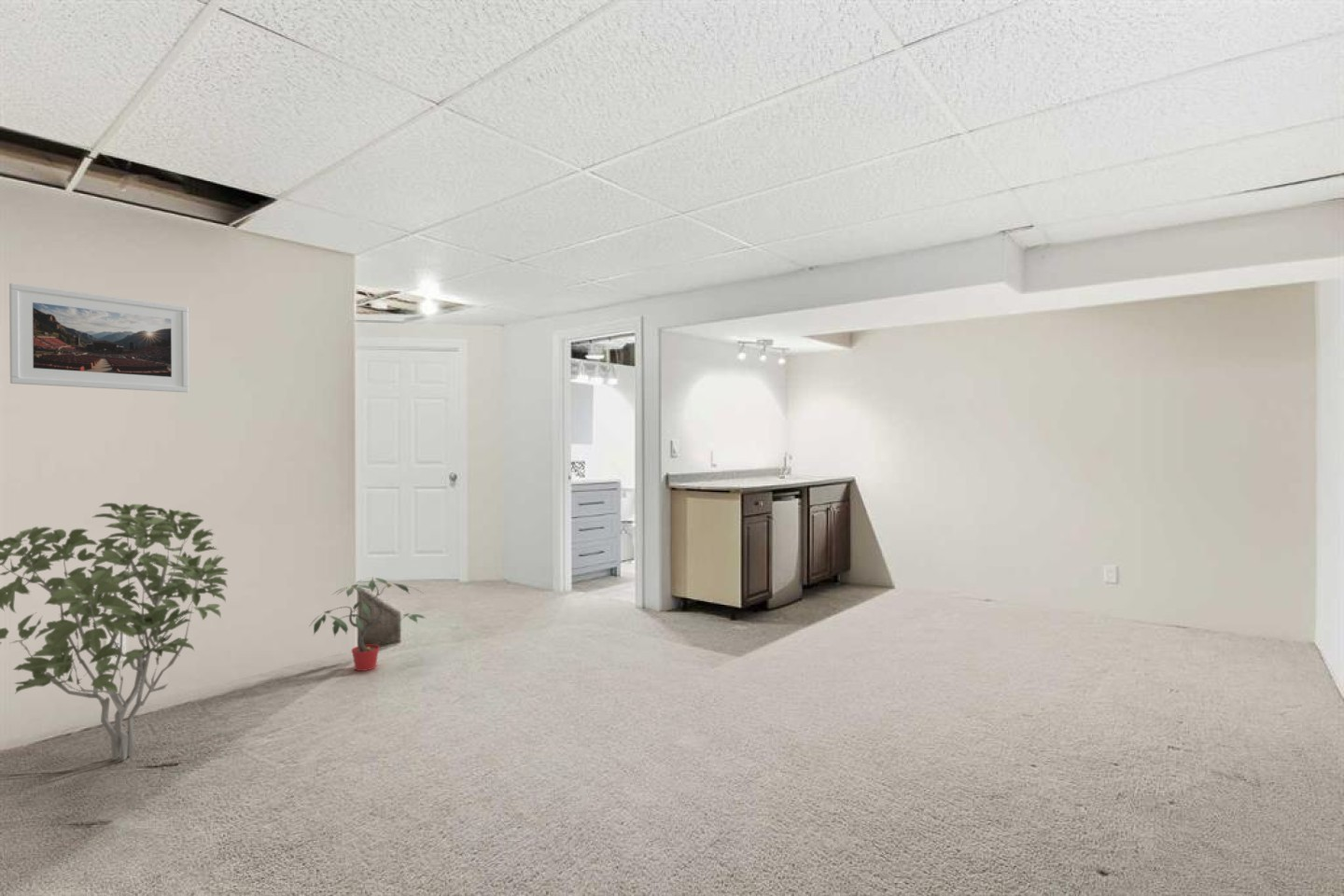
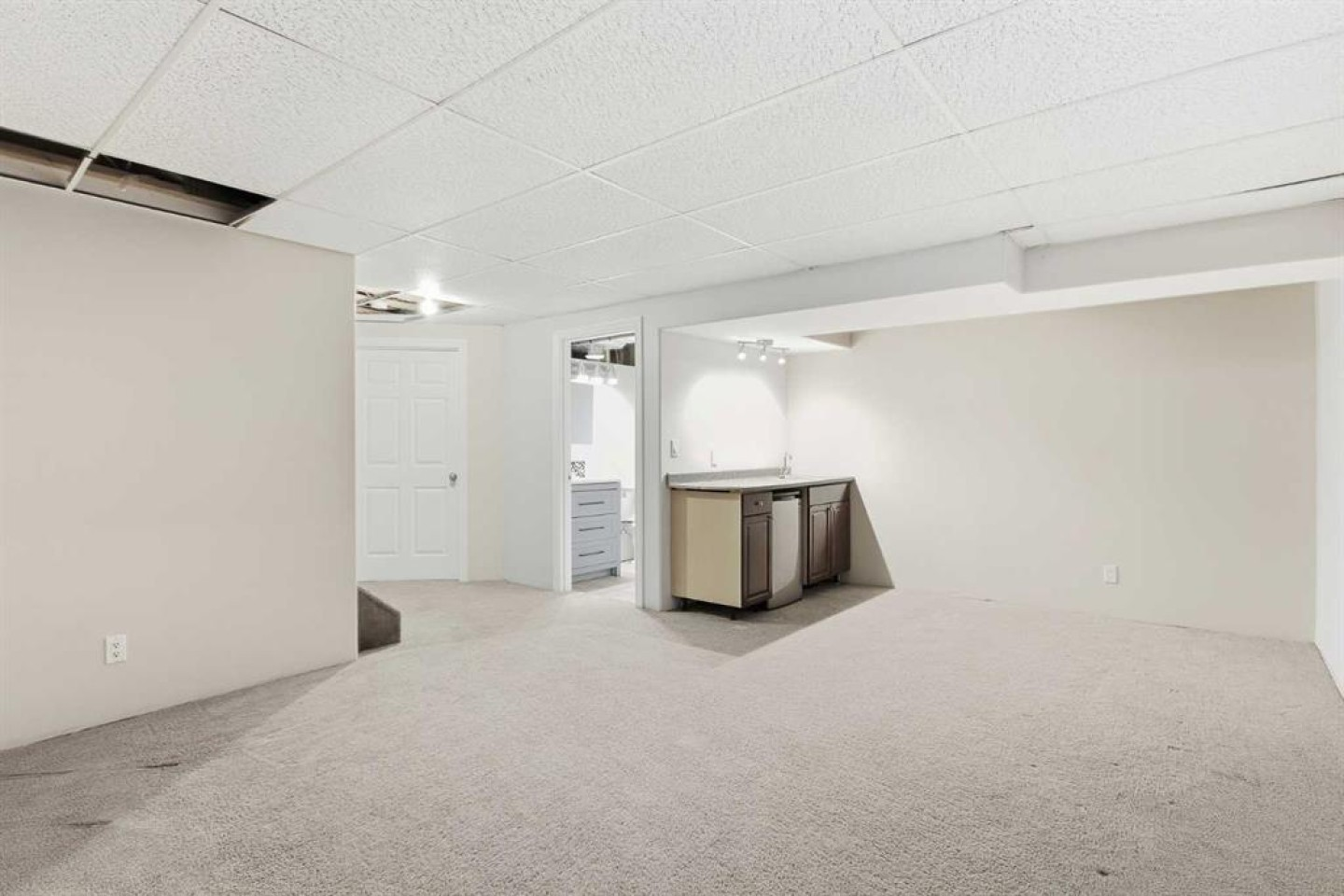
- potted plant (371, 623)
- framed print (105, 342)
- shrub (120, 630)
